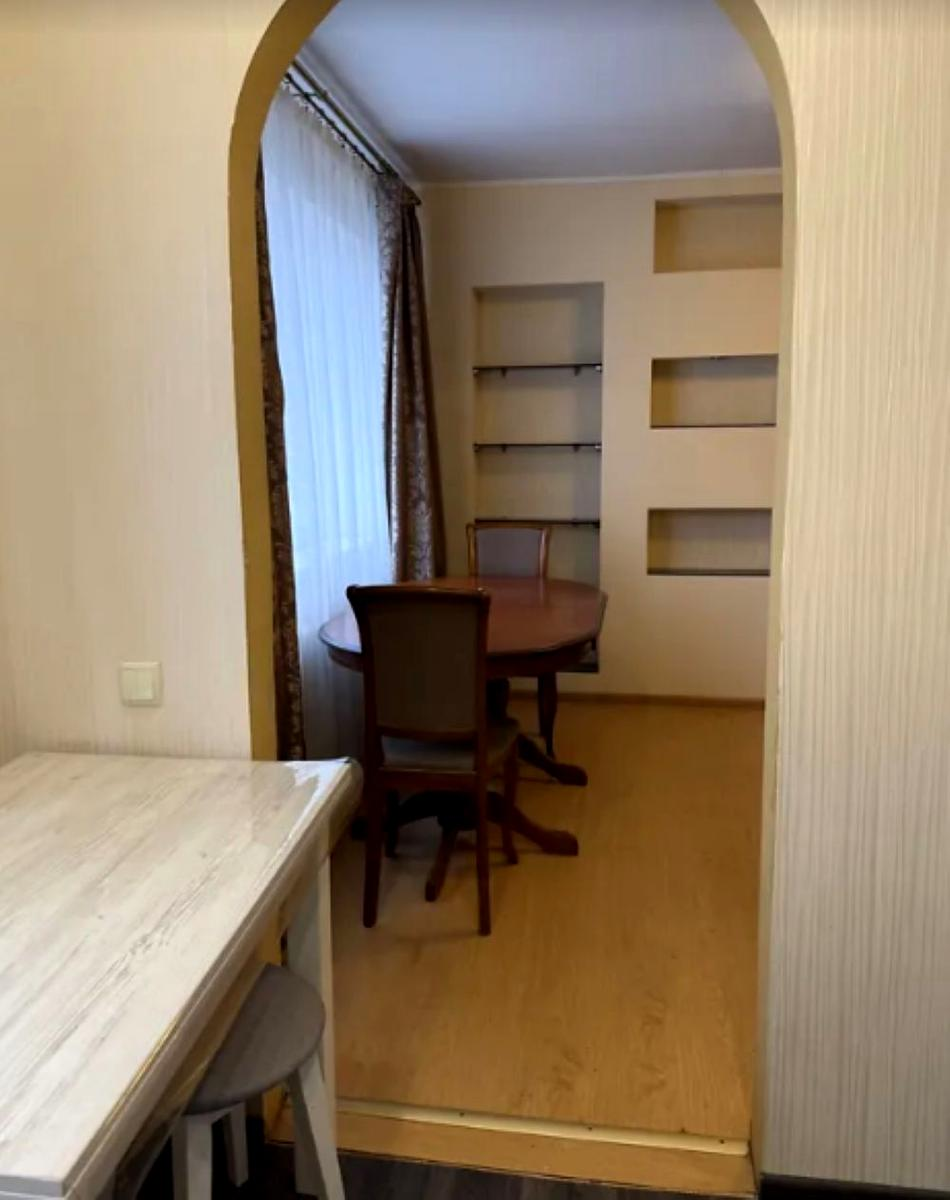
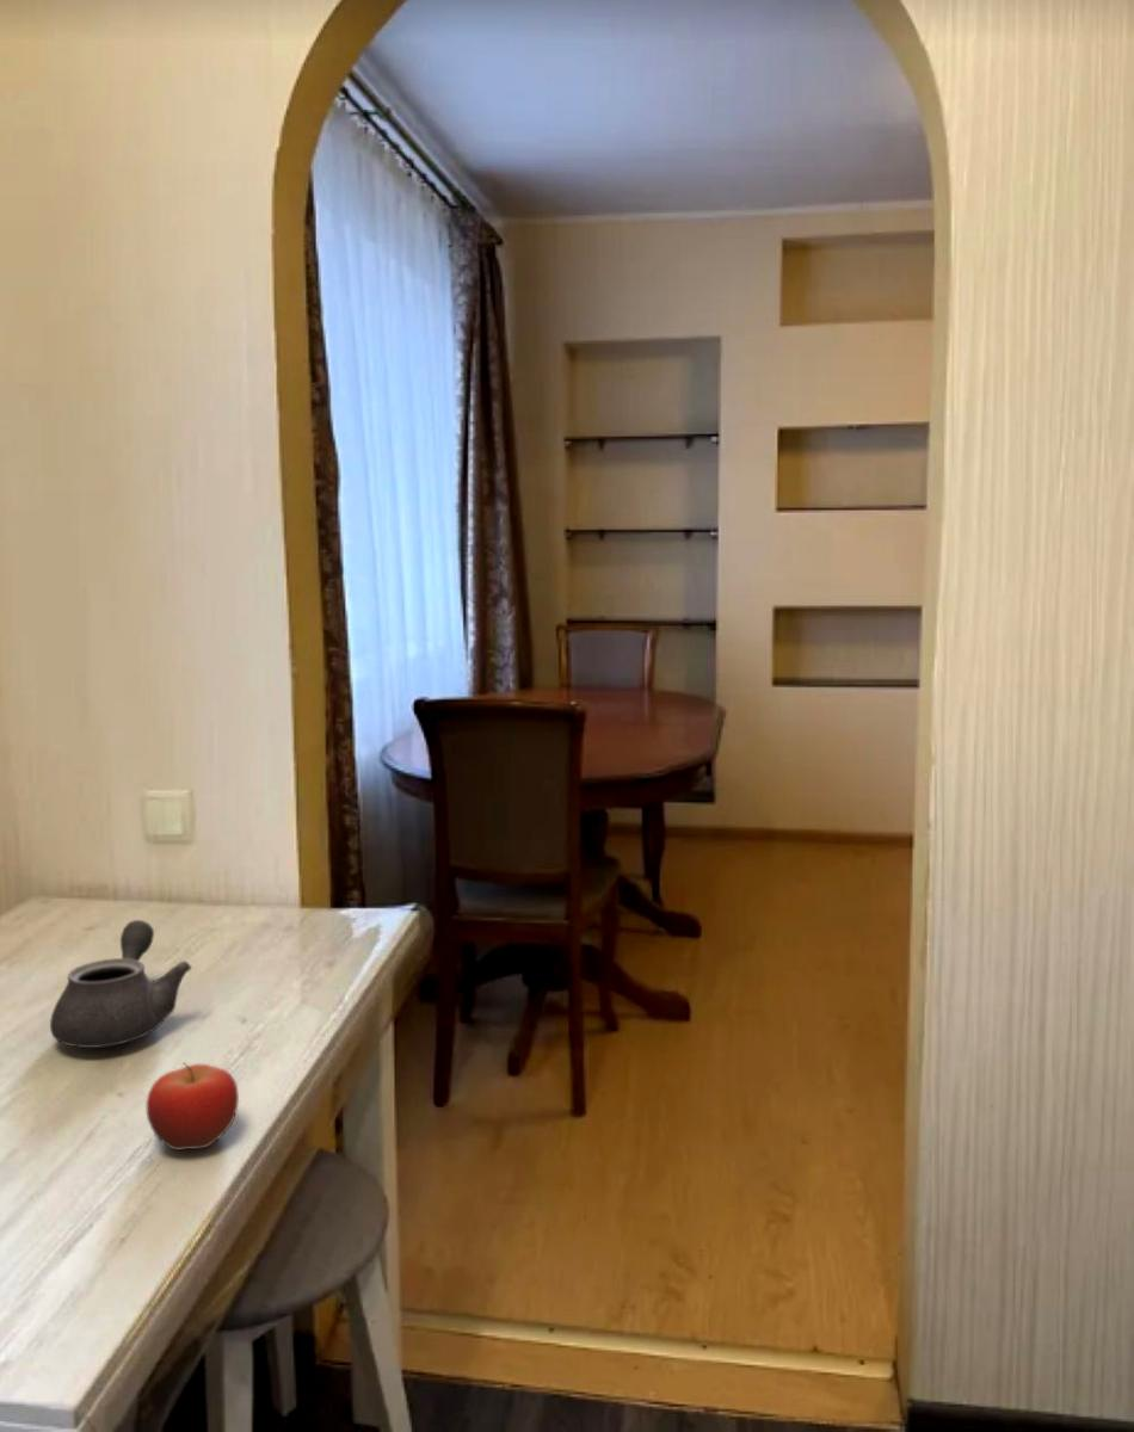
+ fruit (192, 1100)
+ teapot (125, 980)
